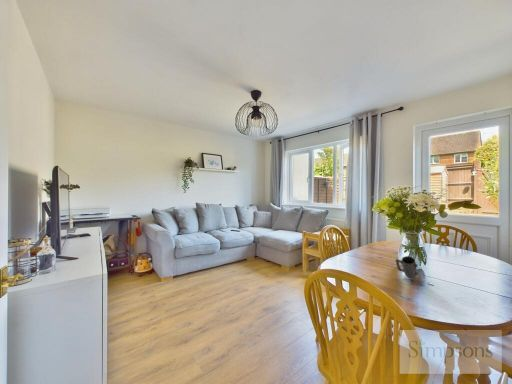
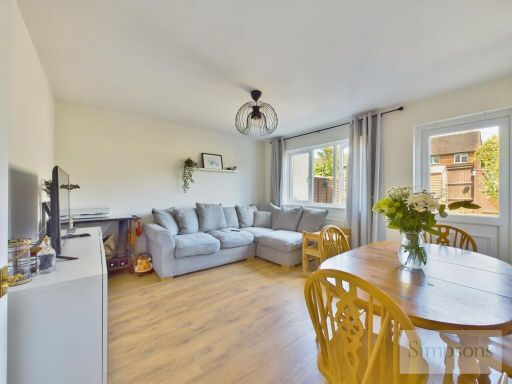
- mug (406, 267)
